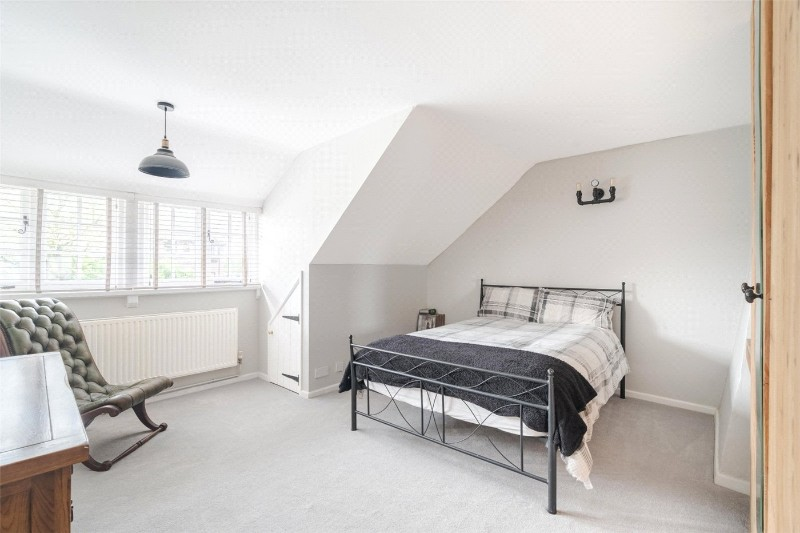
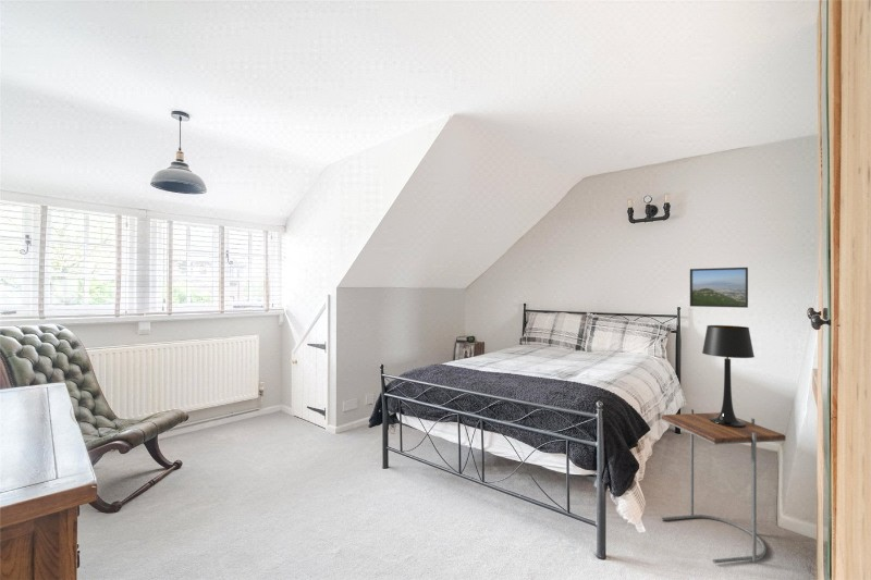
+ side table (692, 478)
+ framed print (717, 287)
+ table lamp (727, 373)
